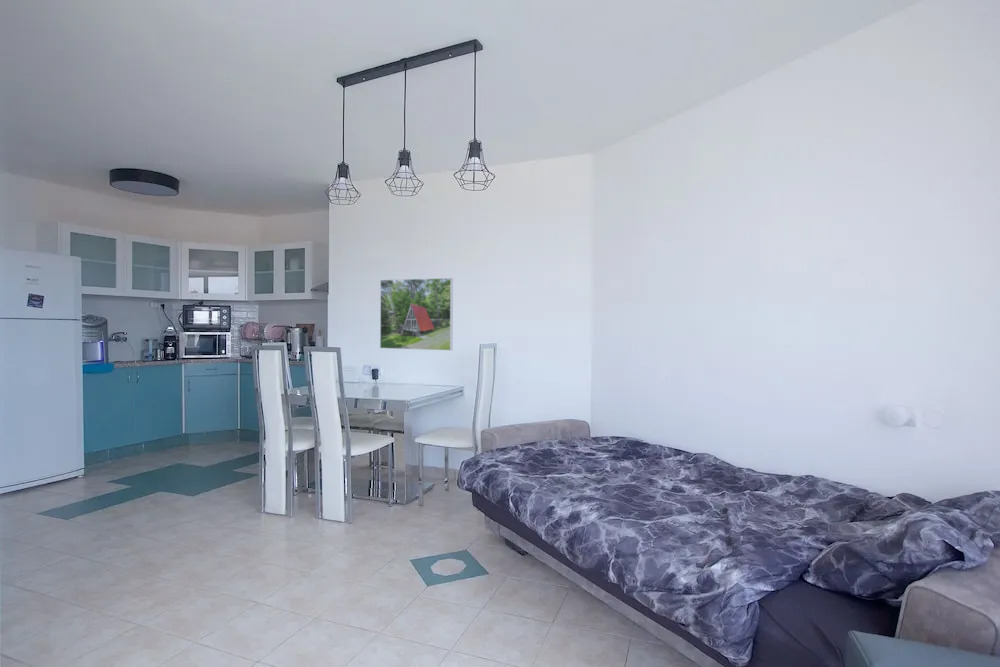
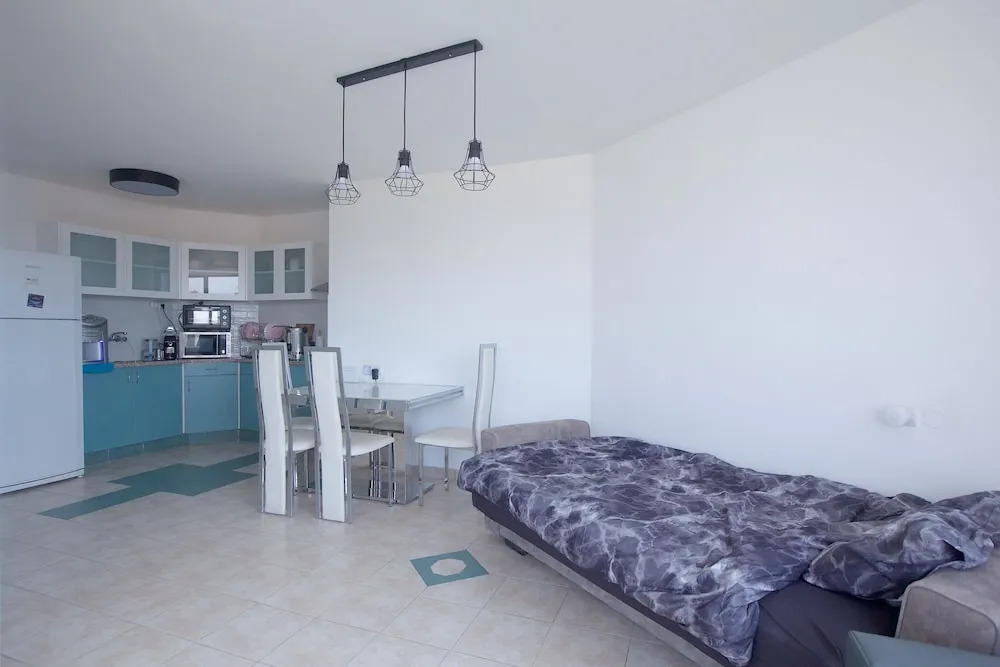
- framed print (415, 314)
